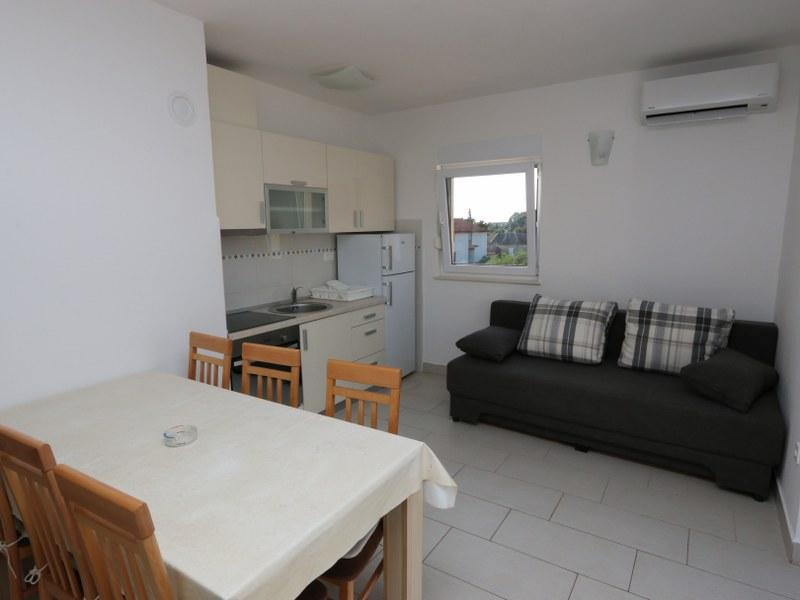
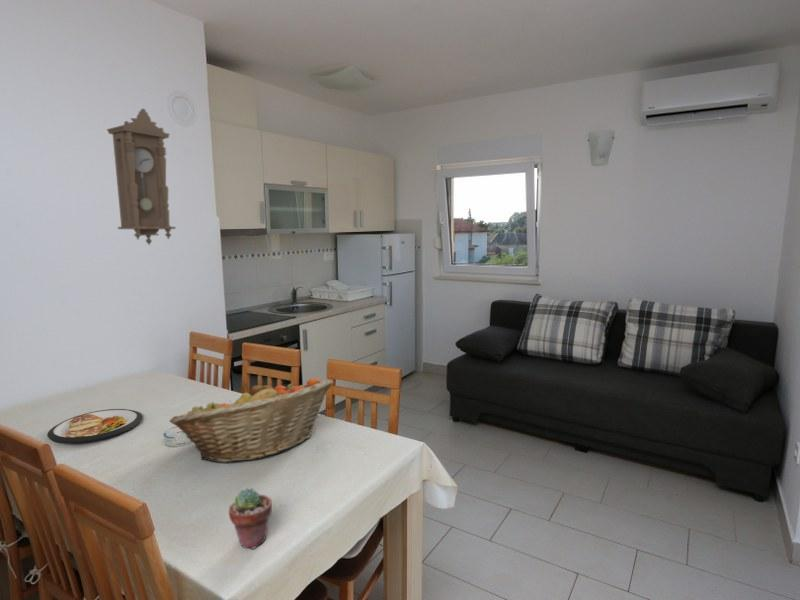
+ potted succulent (250, 514)
+ fruit basket (257, 411)
+ dish (96, 422)
+ pendulum clock (143, 178)
